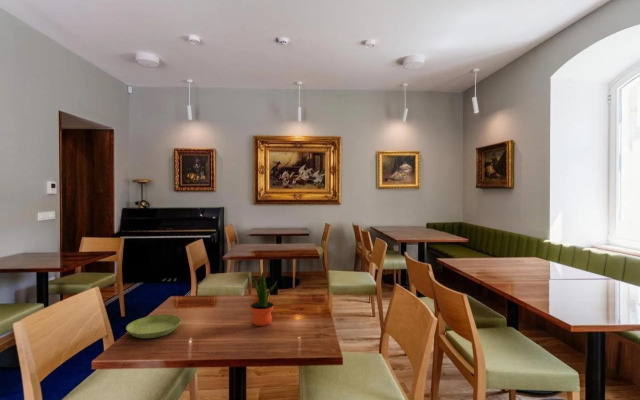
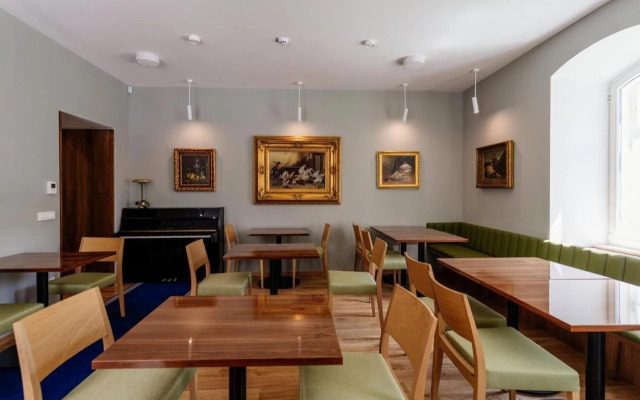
- potted plant (263, 296)
- saucer (154, 326)
